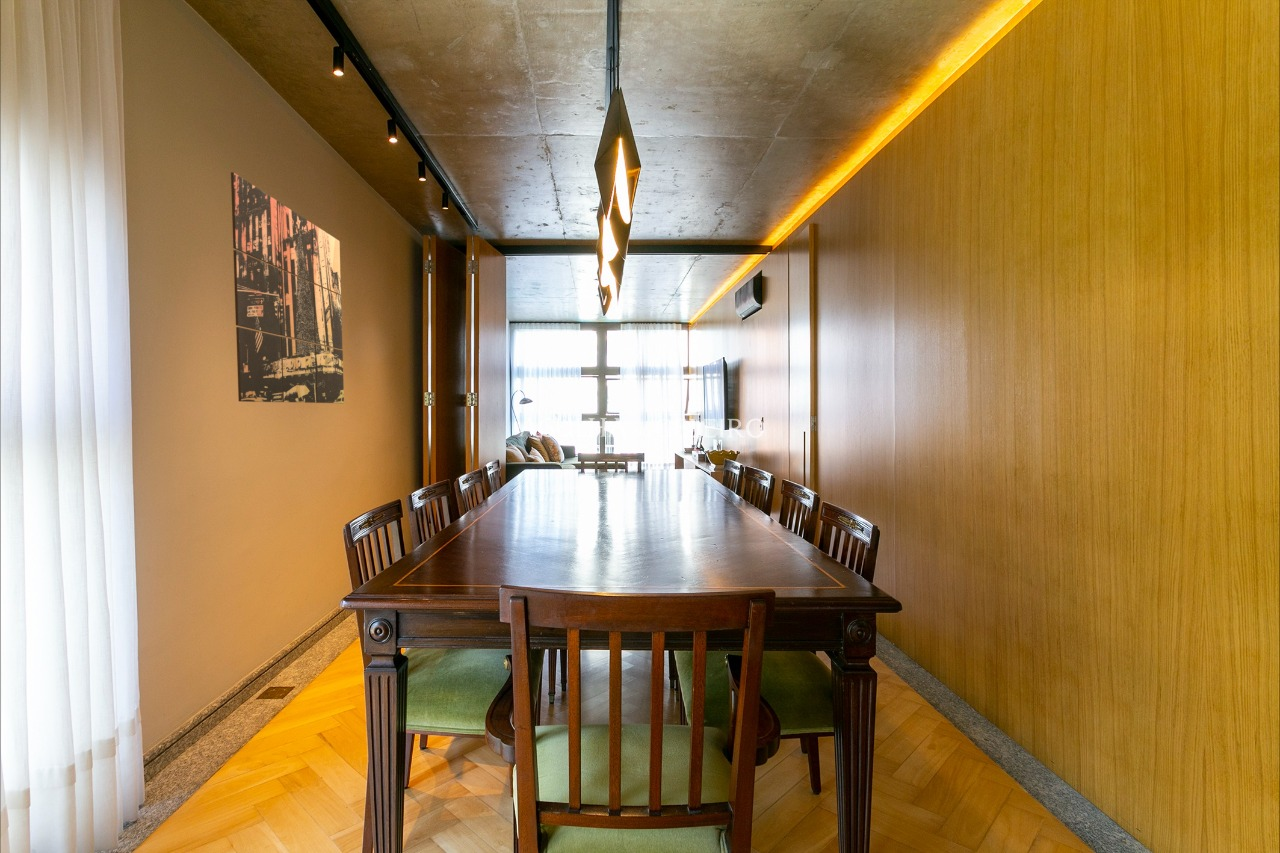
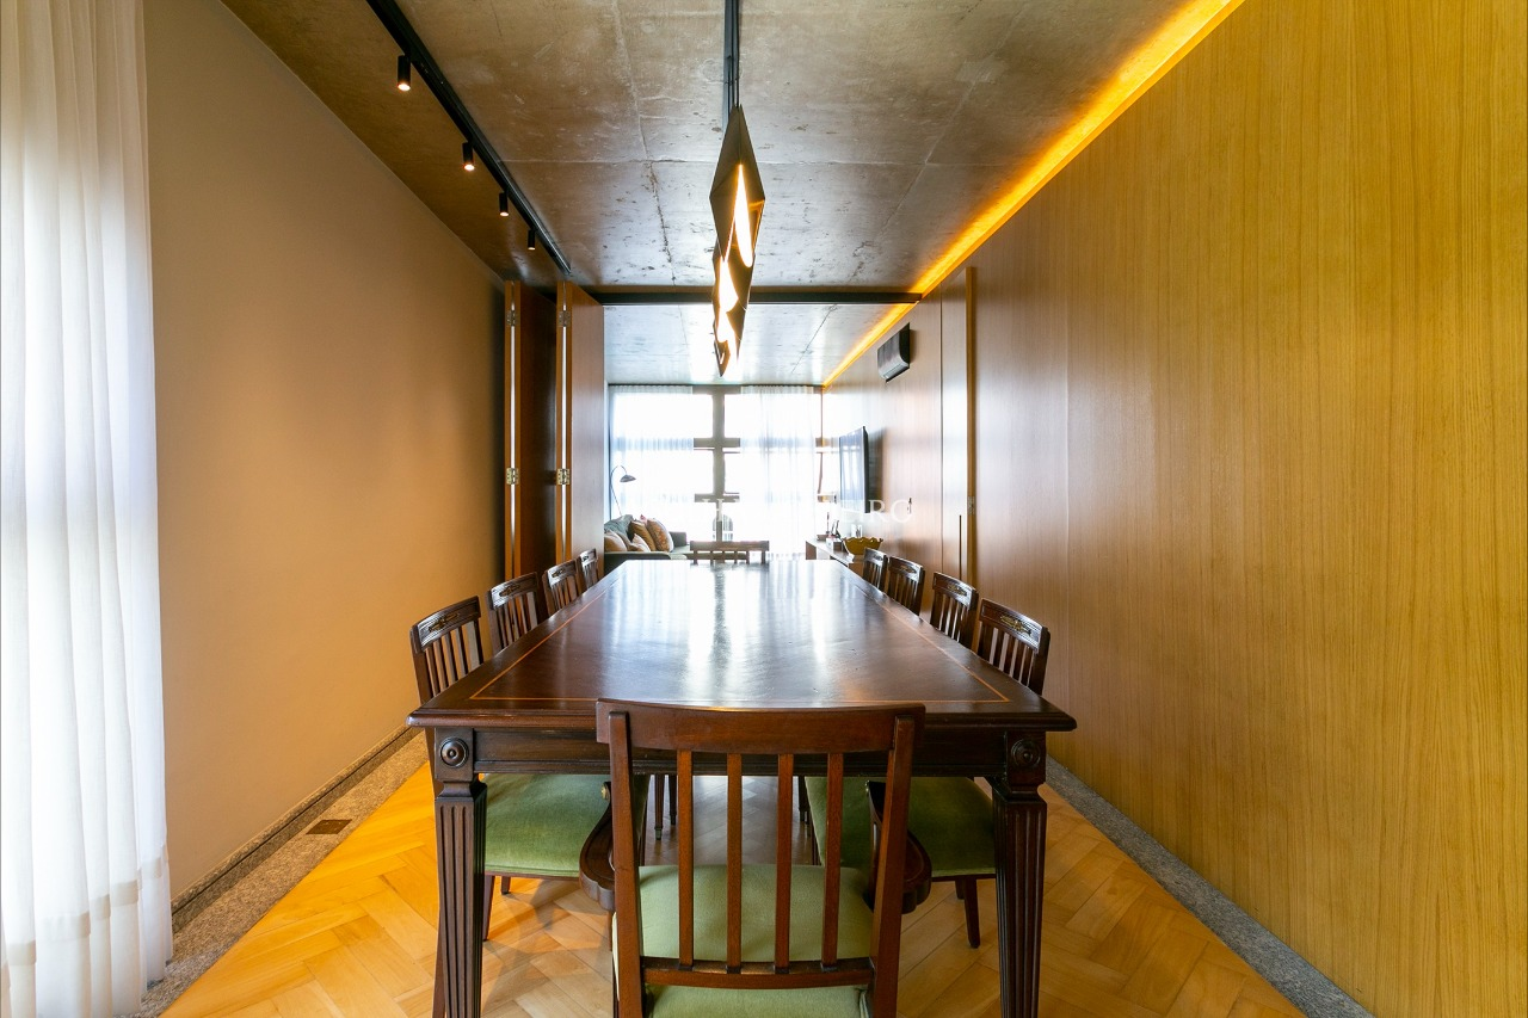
- wall art (297, 308)
